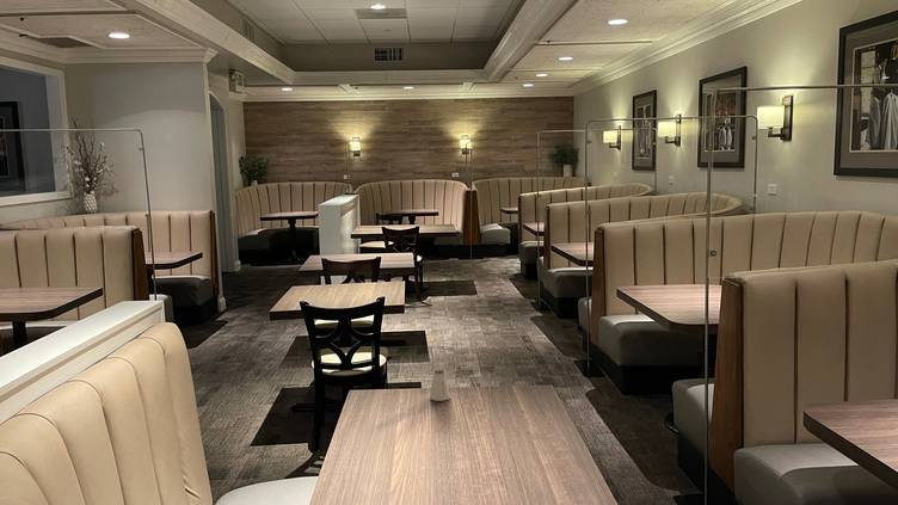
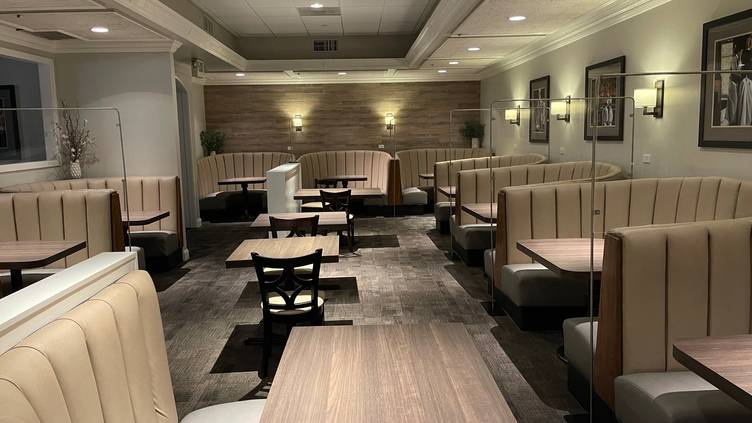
- saltshaker (439, 383)
